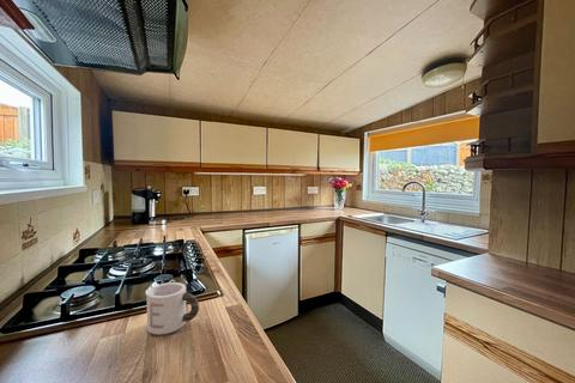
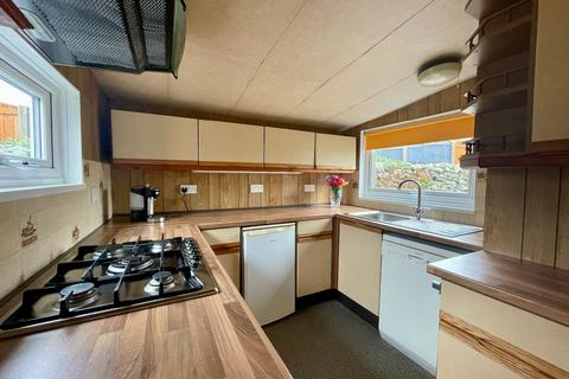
- mug (174, 306)
